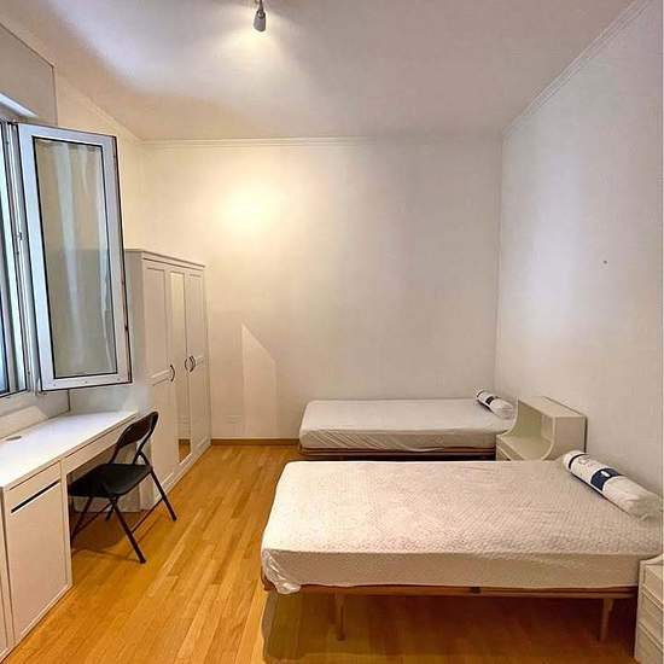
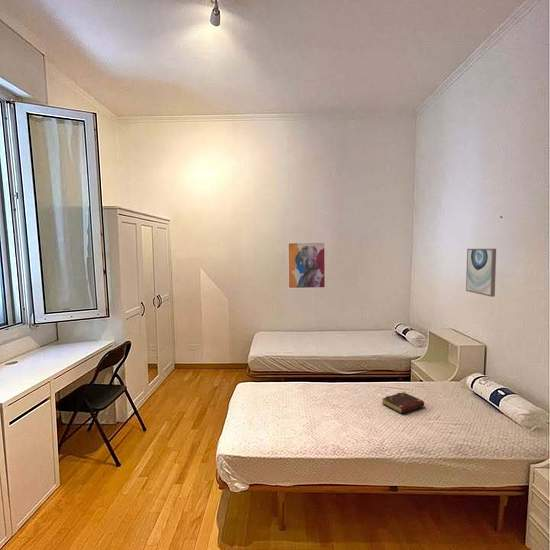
+ wall art (306, 265)
+ wall art (479, 271)
+ book (402, 402)
